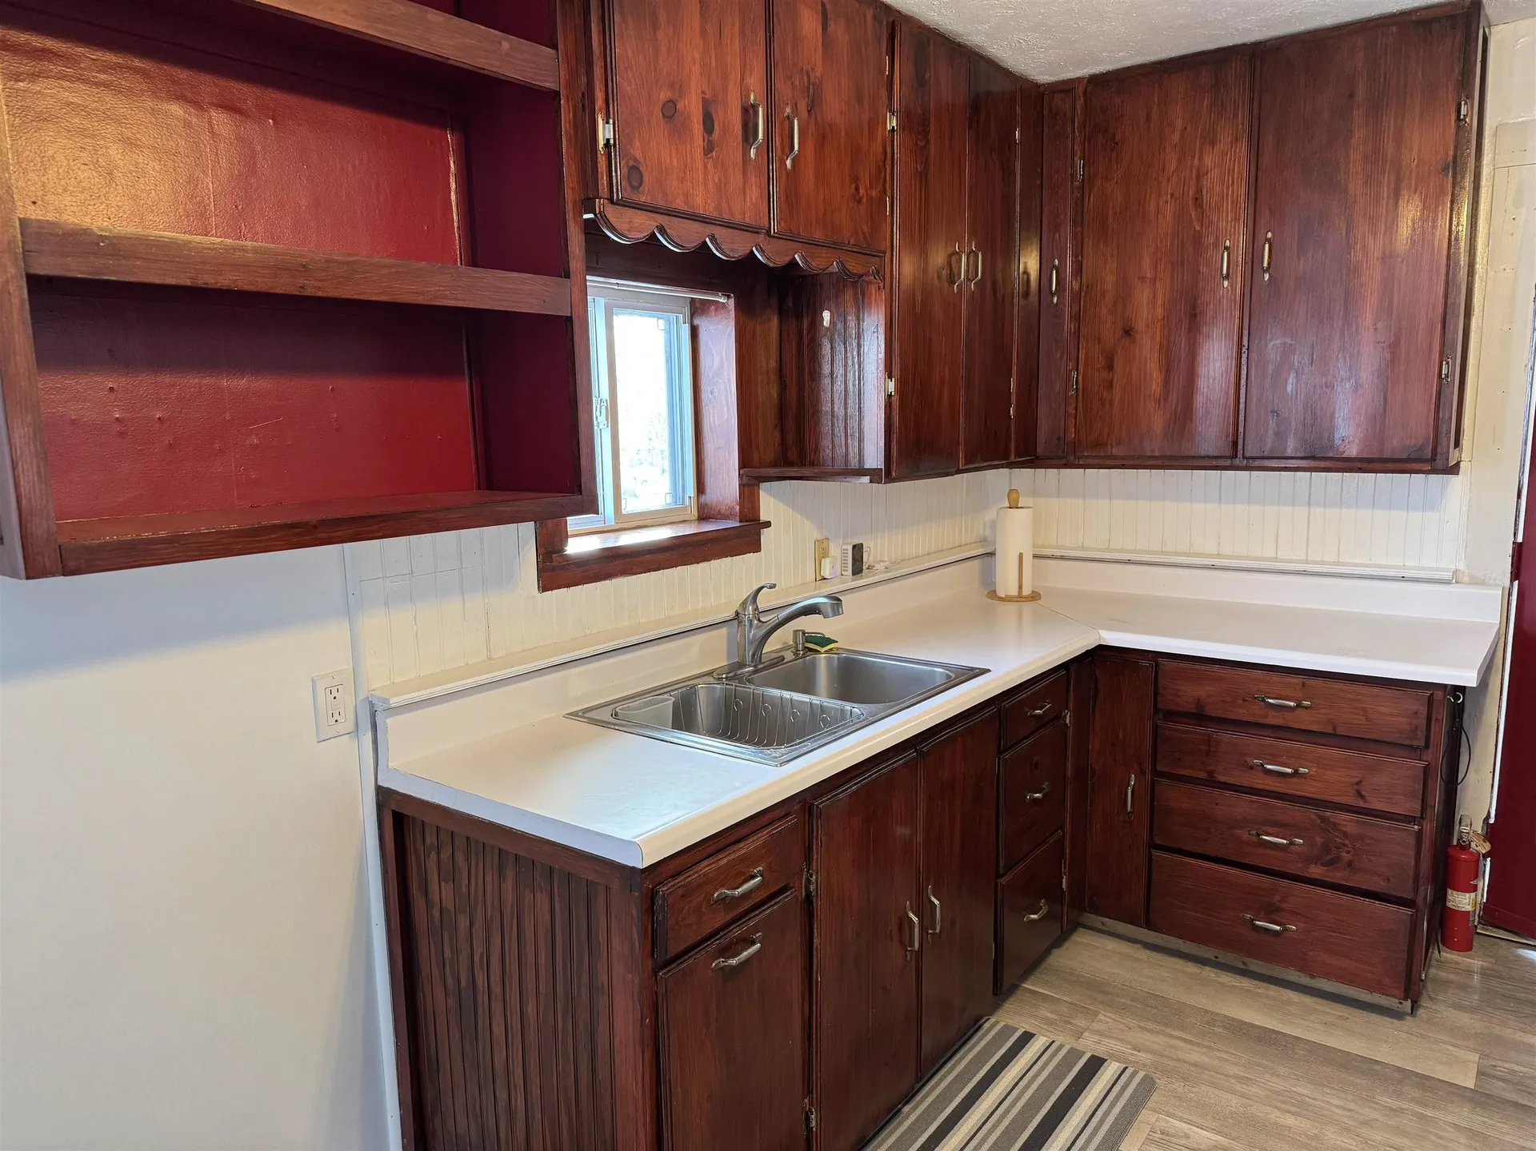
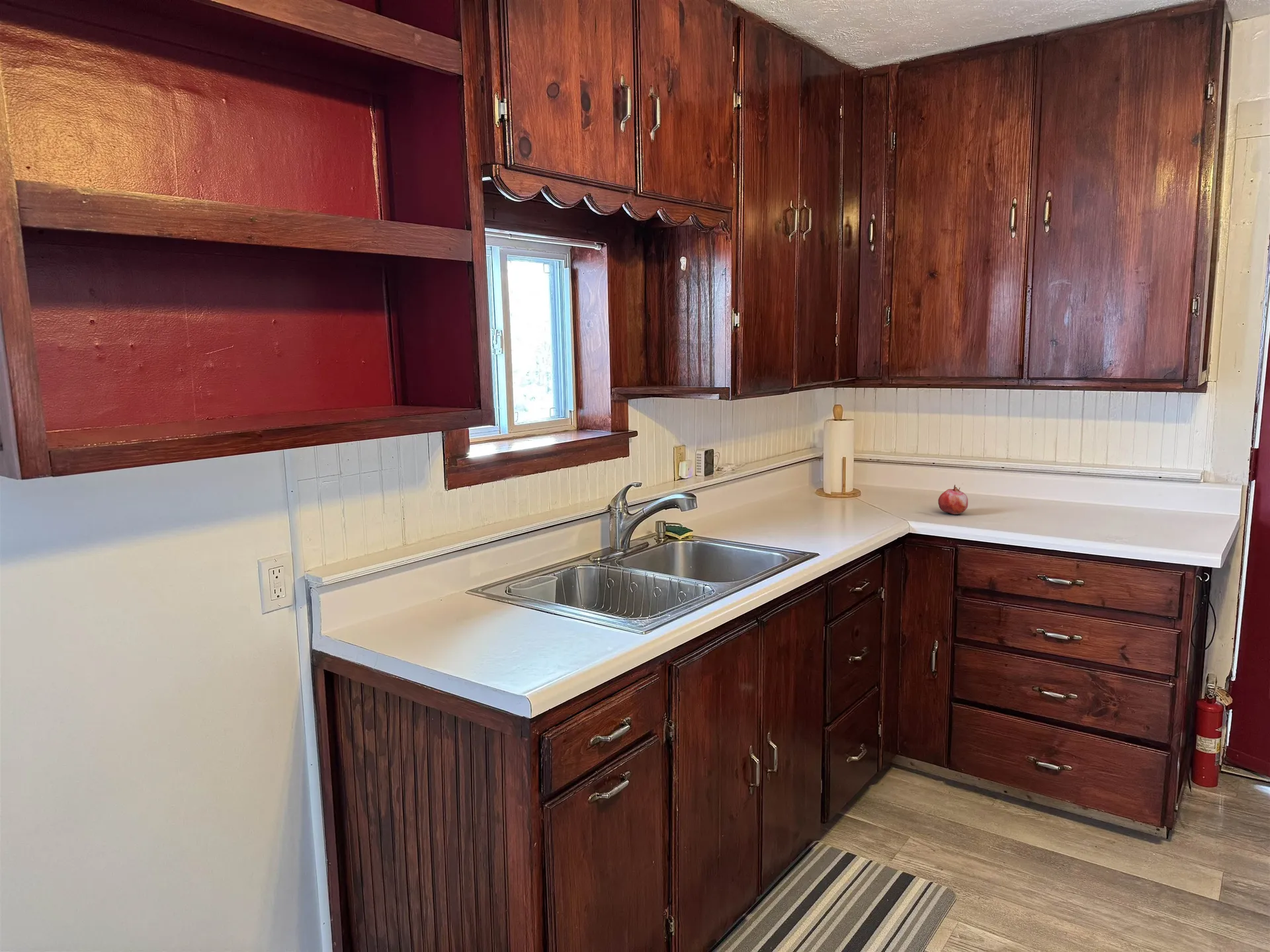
+ fruit (953, 498)
